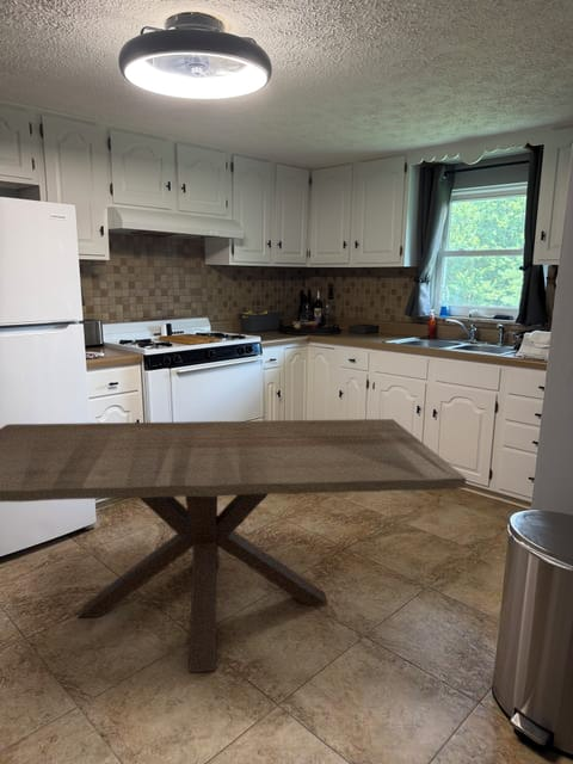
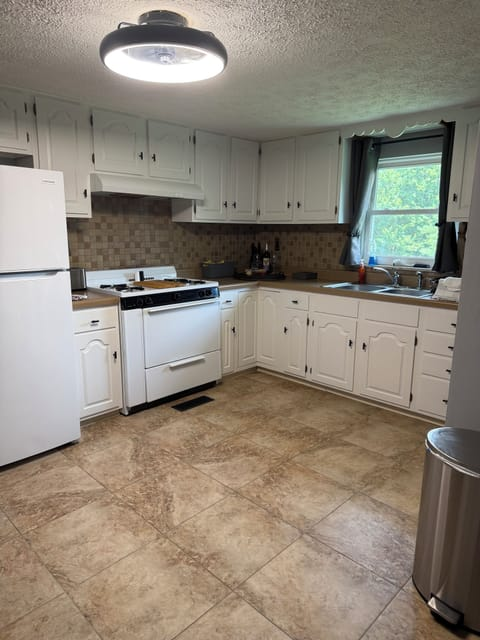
- dining table (204, 528)
